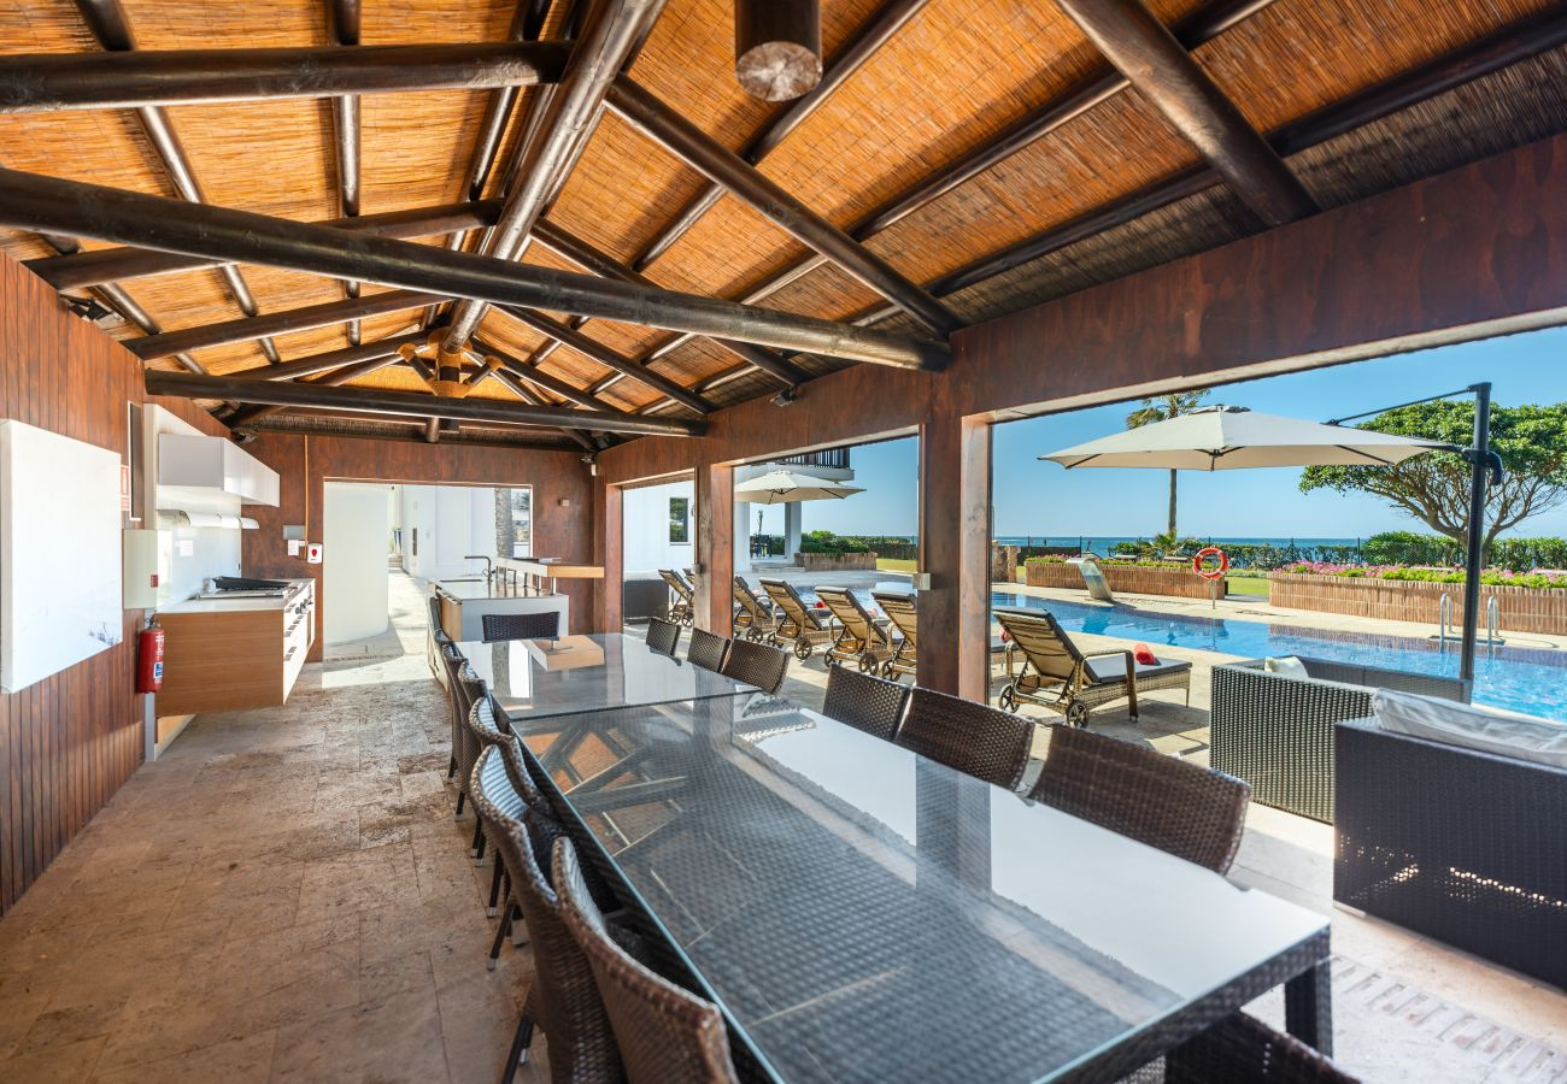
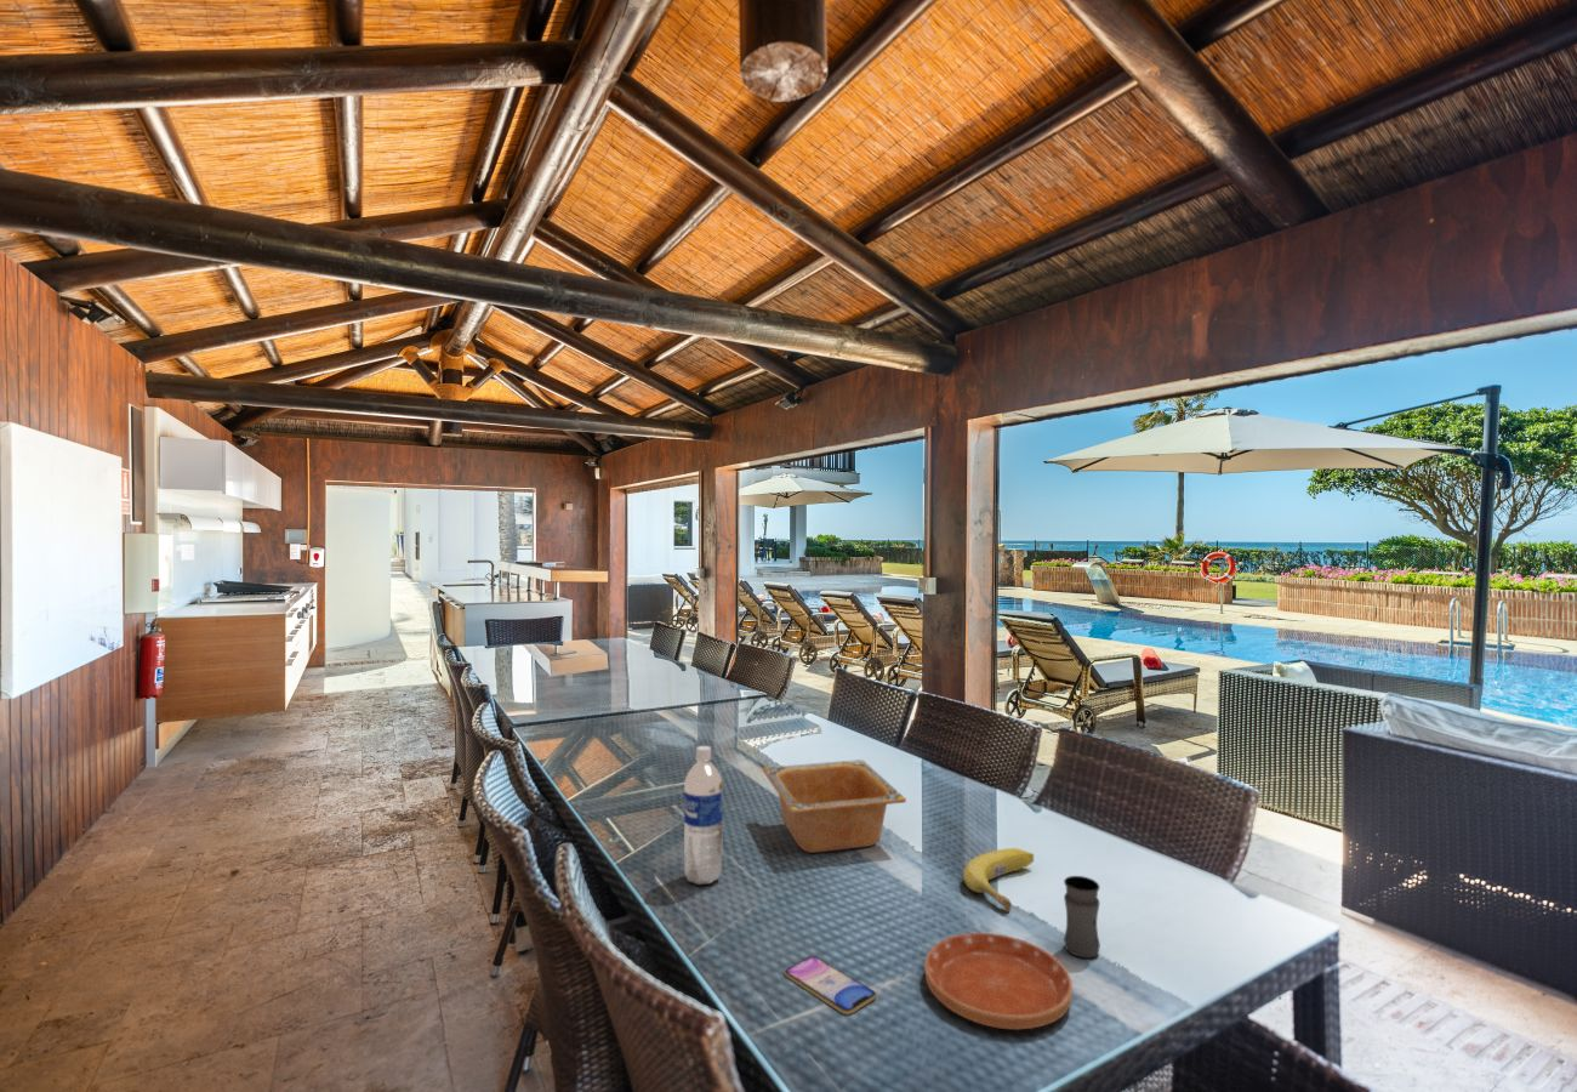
+ jar (1081, 916)
+ saucer (996, 980)
+ smartphone (829, 983)
+ water bottle (702, 813)
+ serving bowl (830, 808)
+ fruit (1002, 874)
